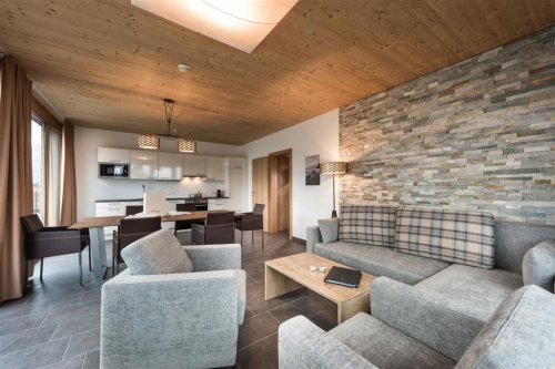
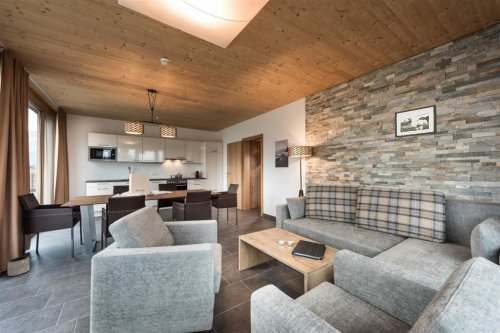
+ planter (18, 265)
+ picture frame (414, 122)
